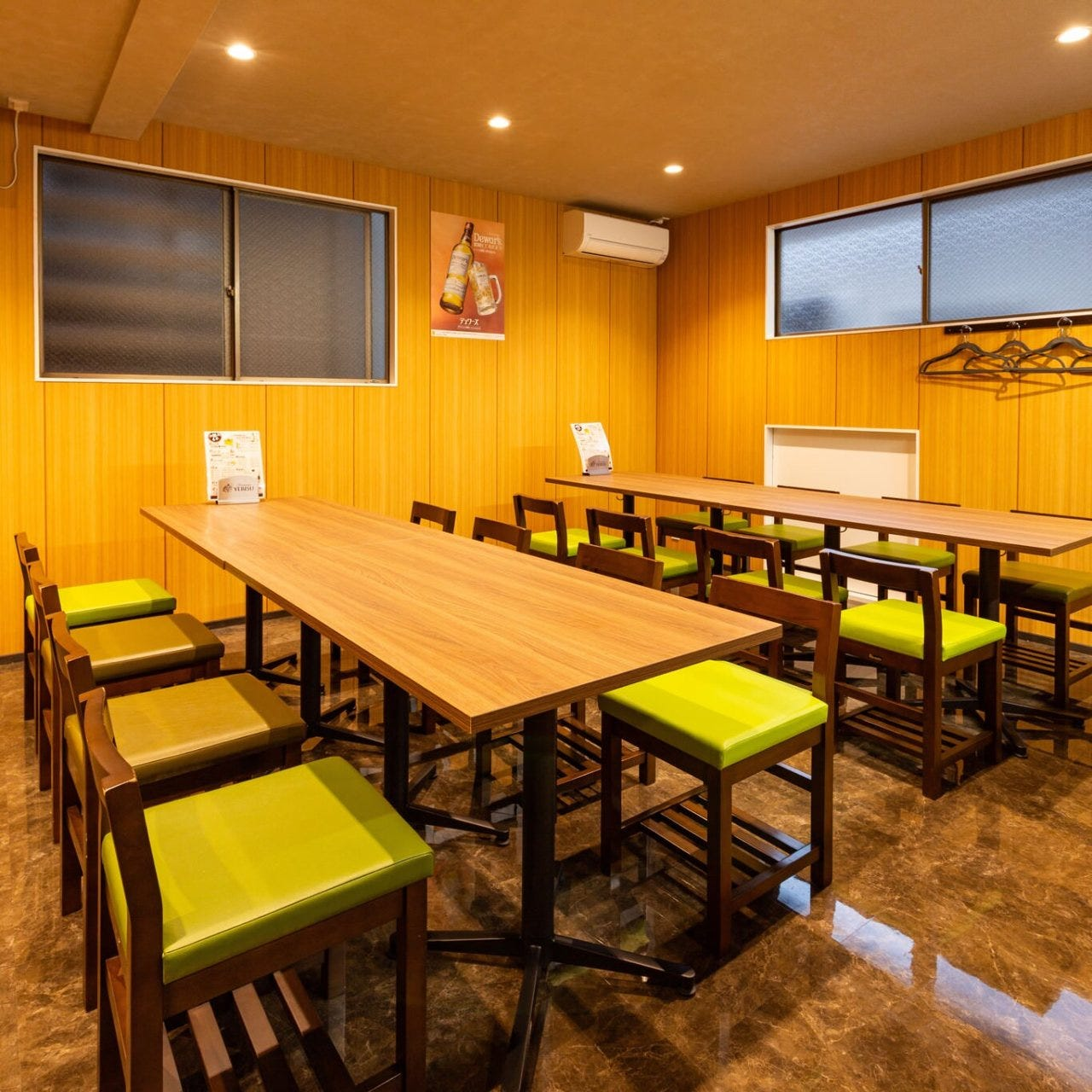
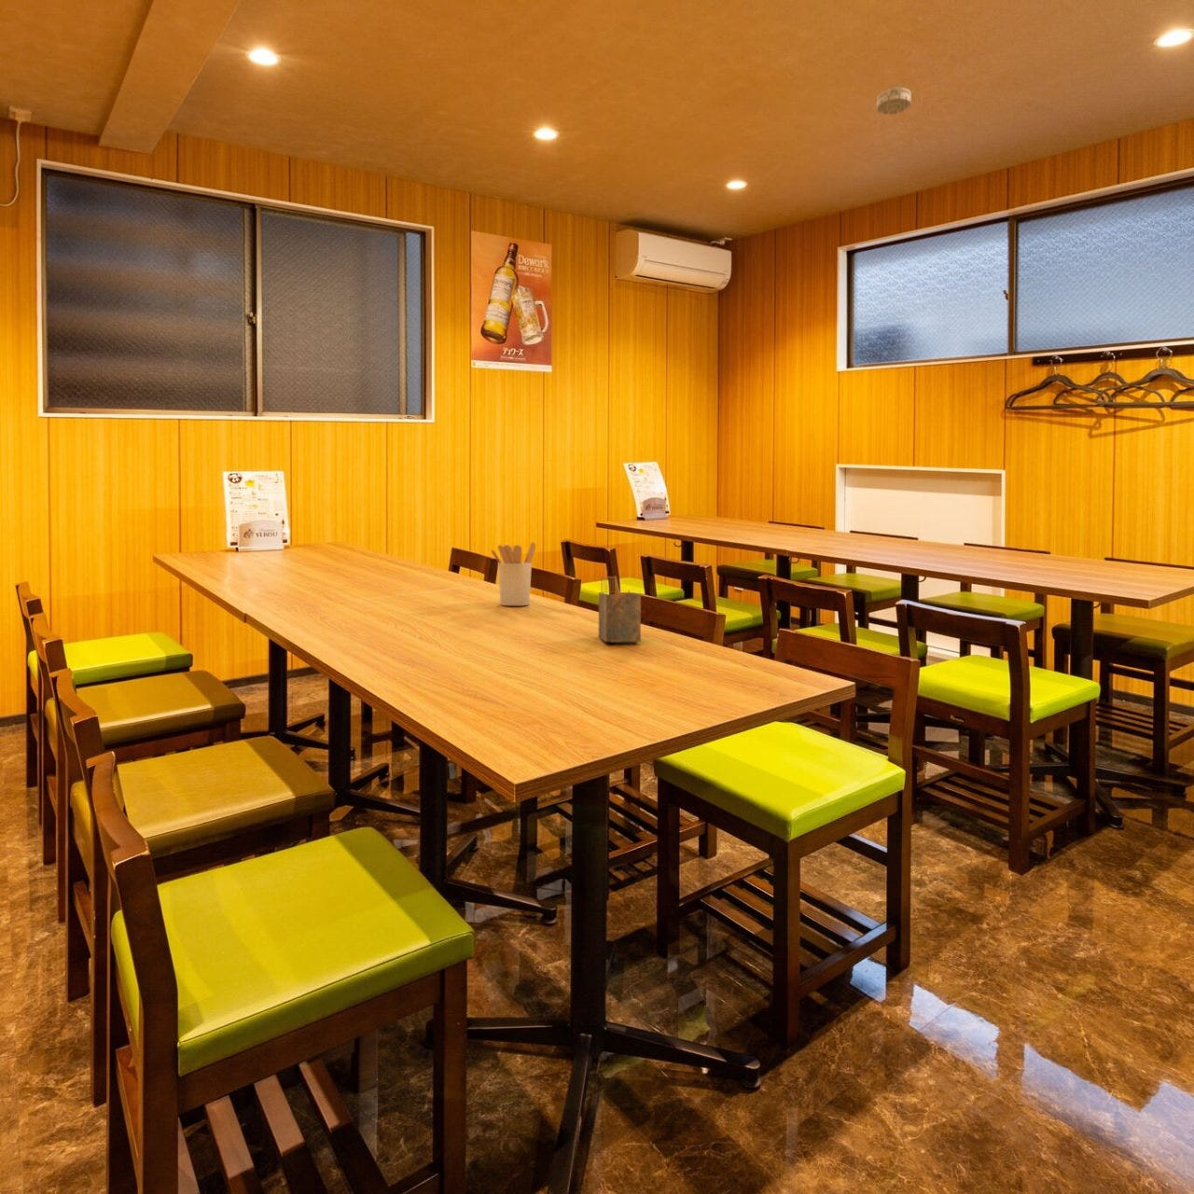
+ smoke detector (893, 99)
+ utensil holder (513, 574)
+ napkin holder (619, 607)
